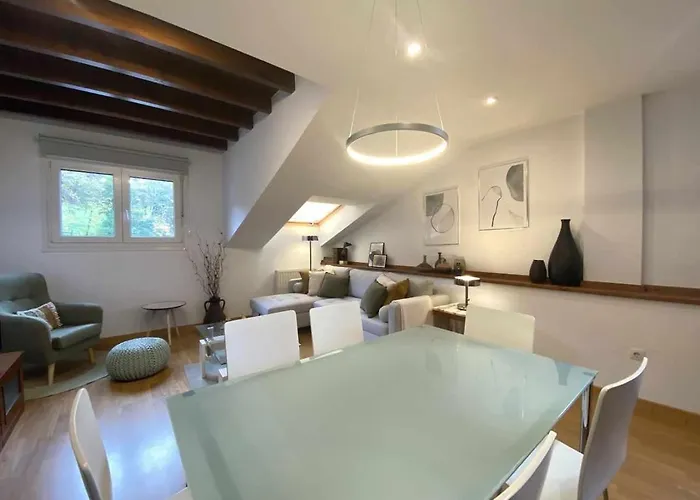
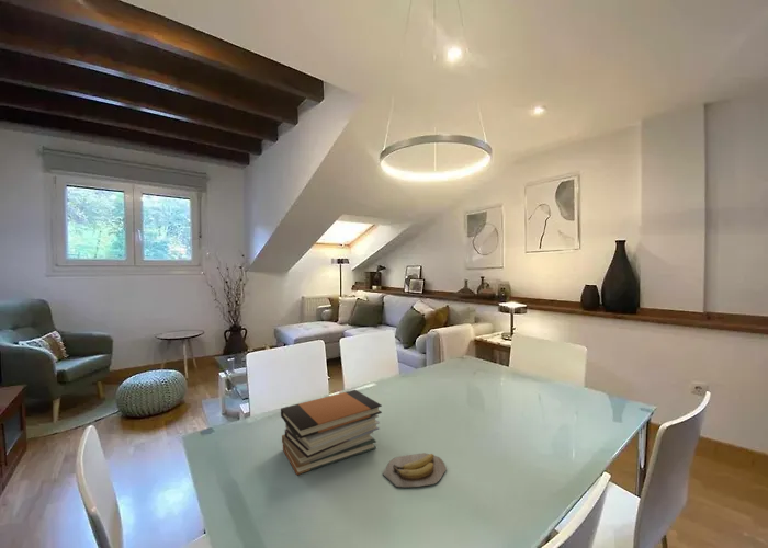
+ banana (415, 464)
+ book stack (331, 427)
